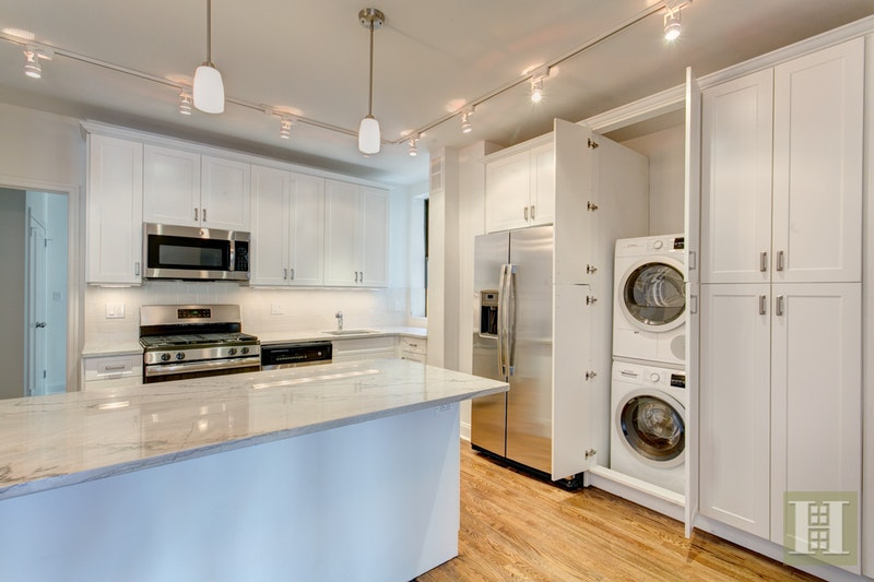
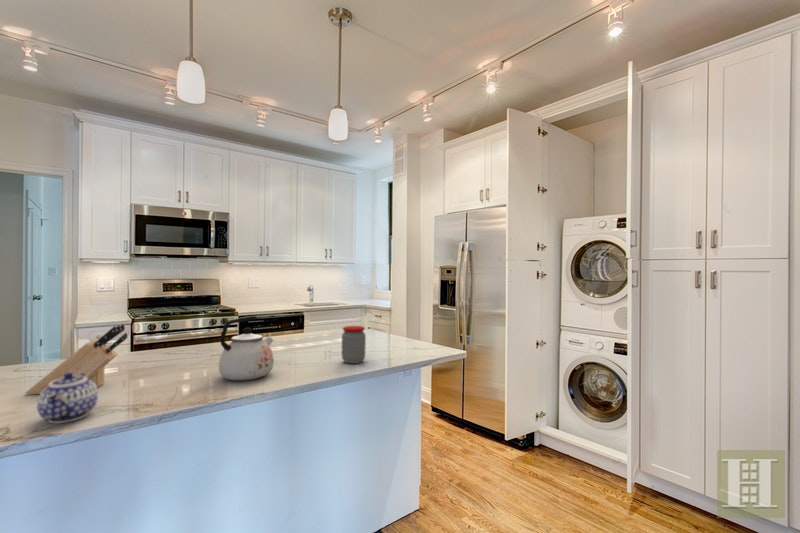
+ knife block (81, 356)
+ jar (353, 344)
+ teapot (68, 395)
+ kettle (247, 346)
